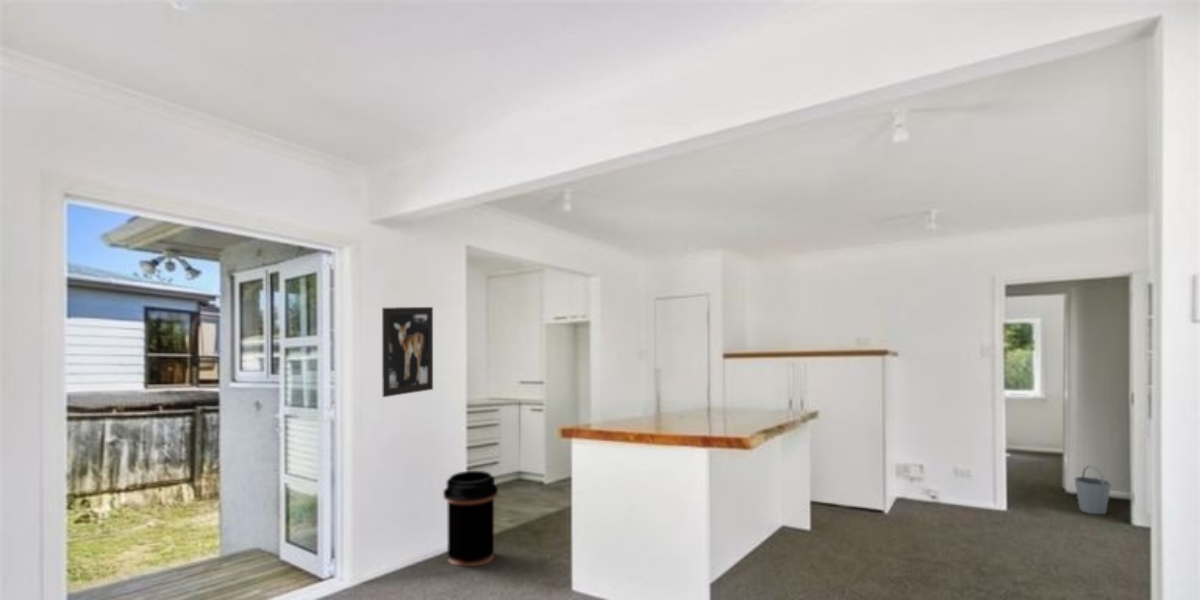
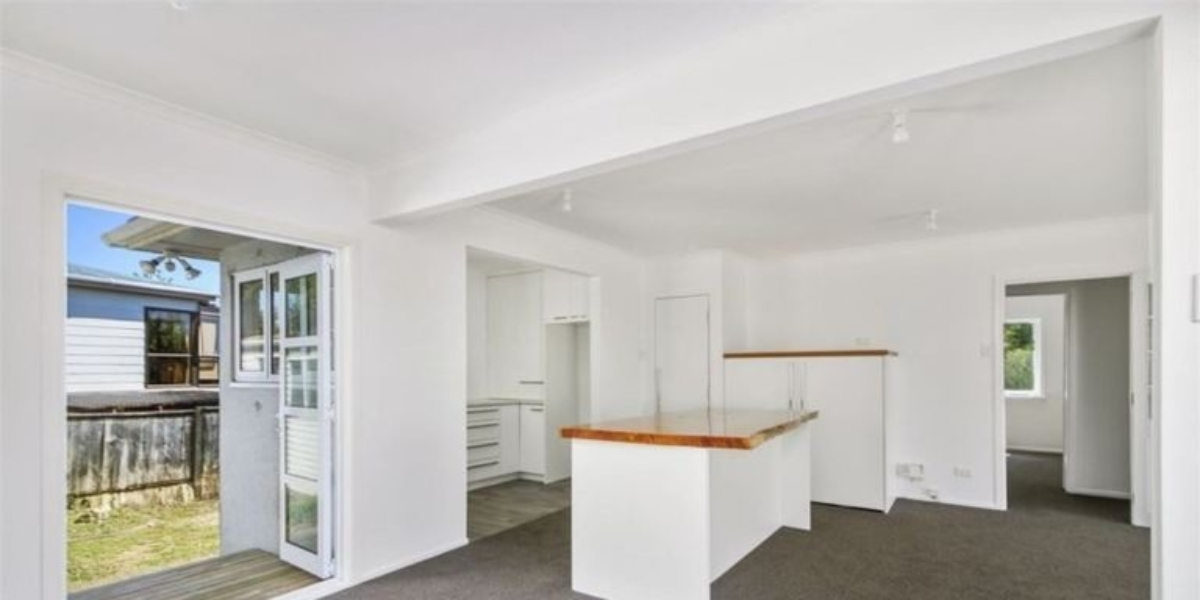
- trash can (470, 517)
- wall art (408, 350)
- bucket (1092, 489)
